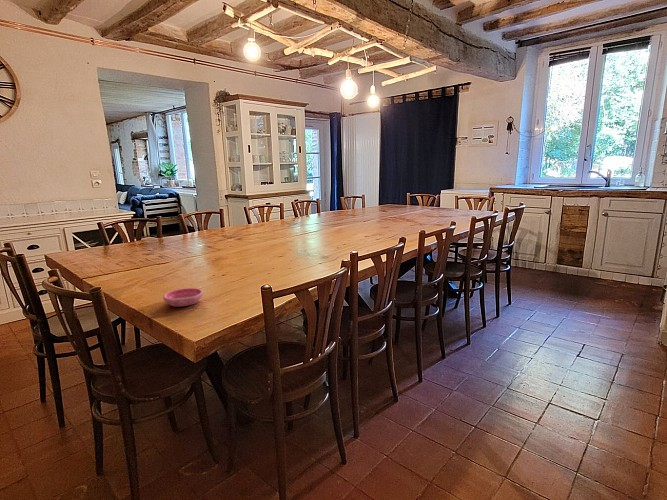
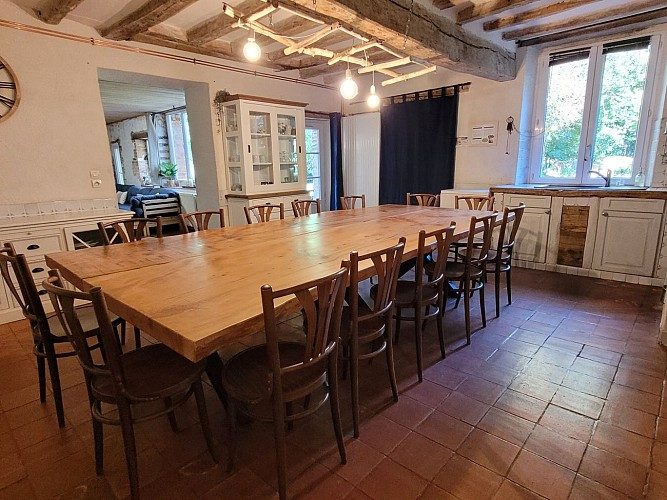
- saucer (183, 297)
